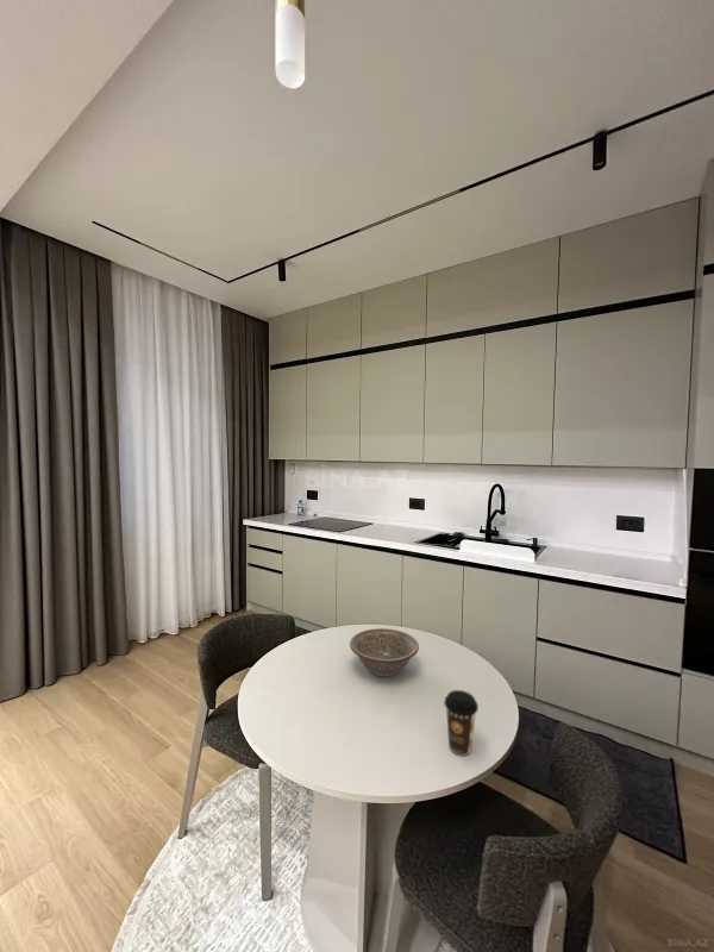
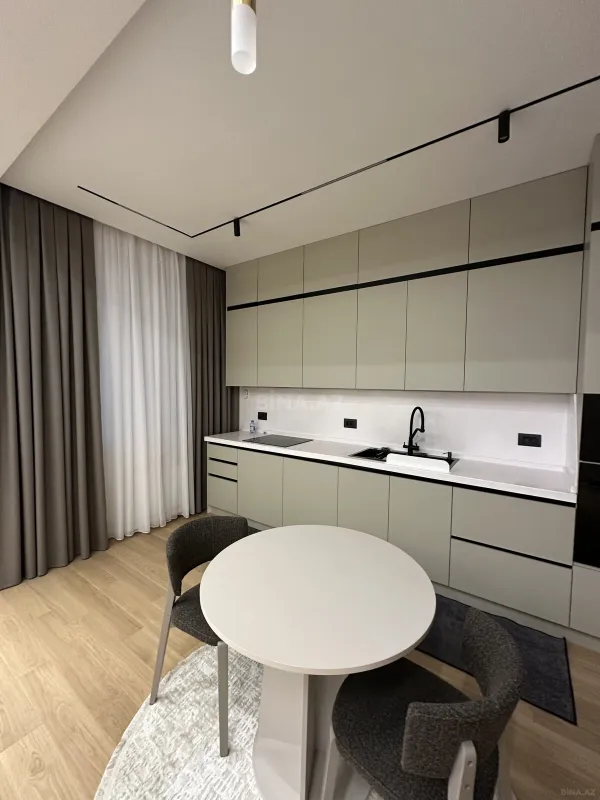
- decorative bowl (383, 656)
- coffee cup (461, 722)
